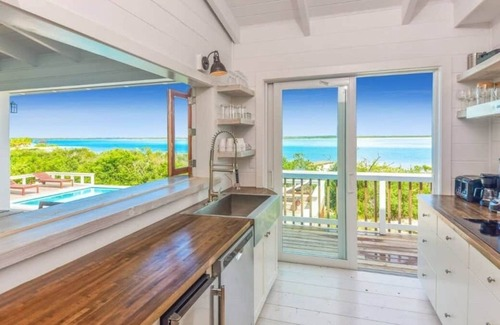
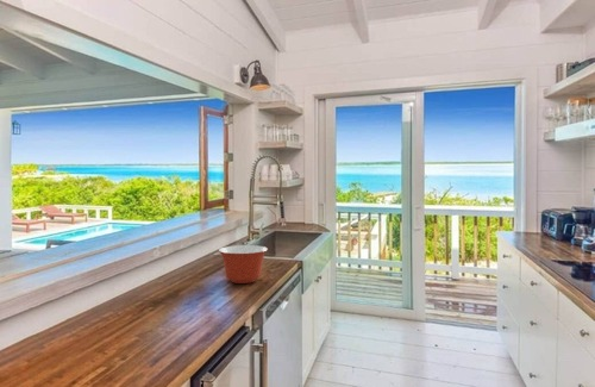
+ mixing bowl (243, 264)
